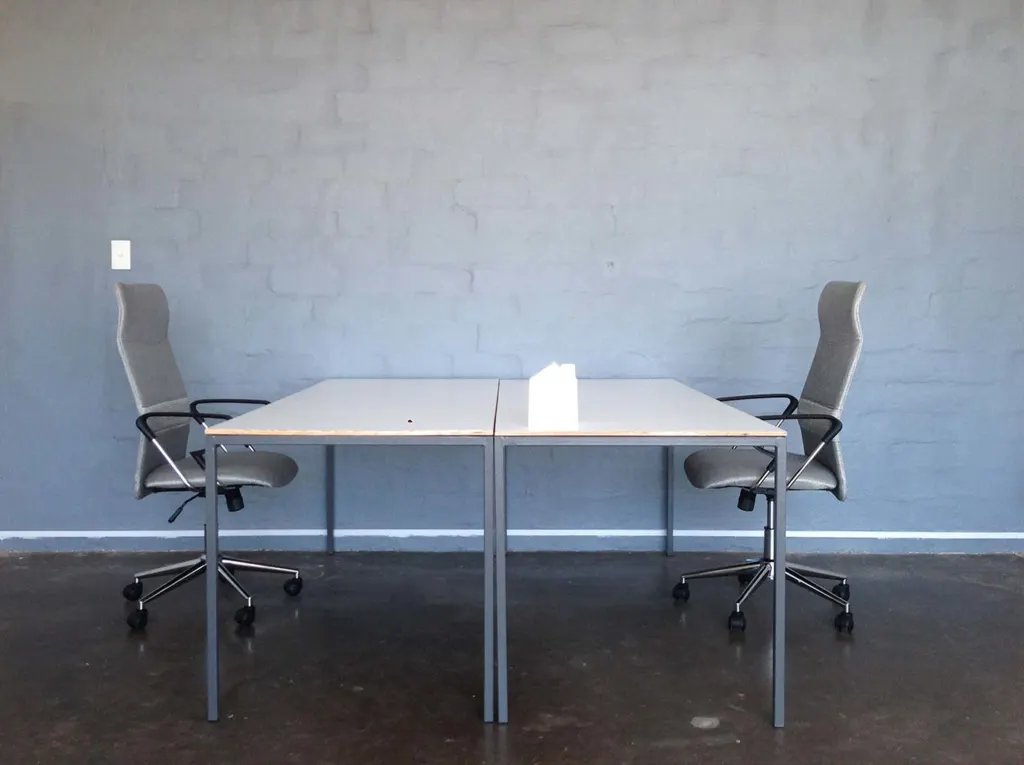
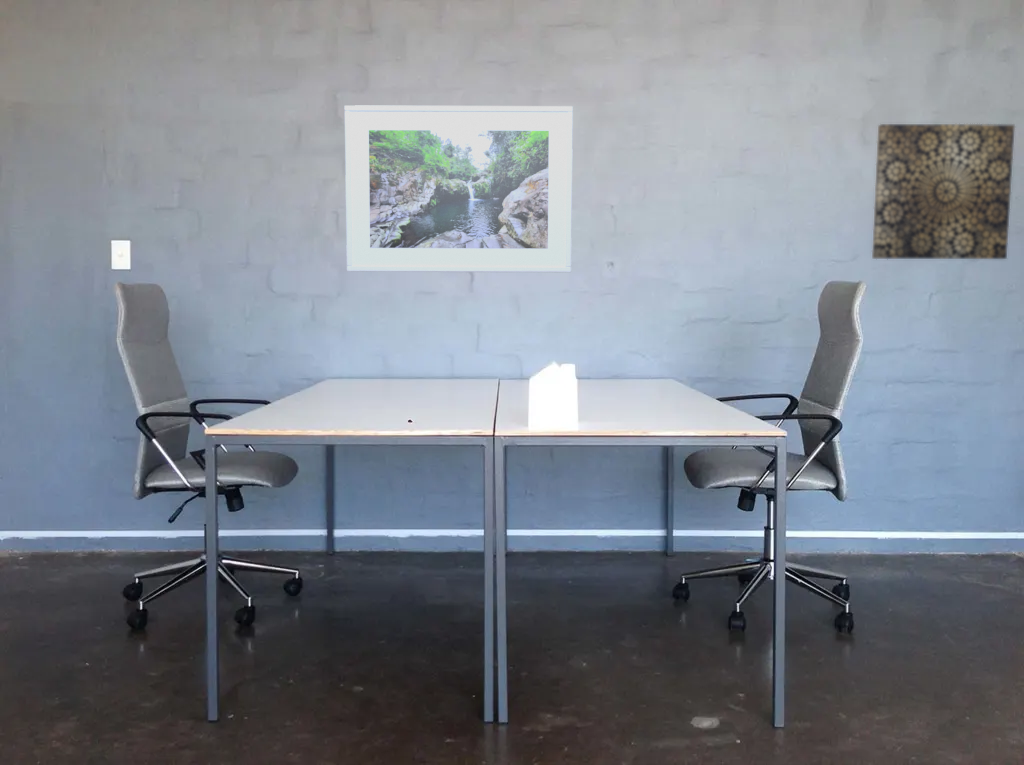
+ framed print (458, 189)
+ wall art (942, 192)
